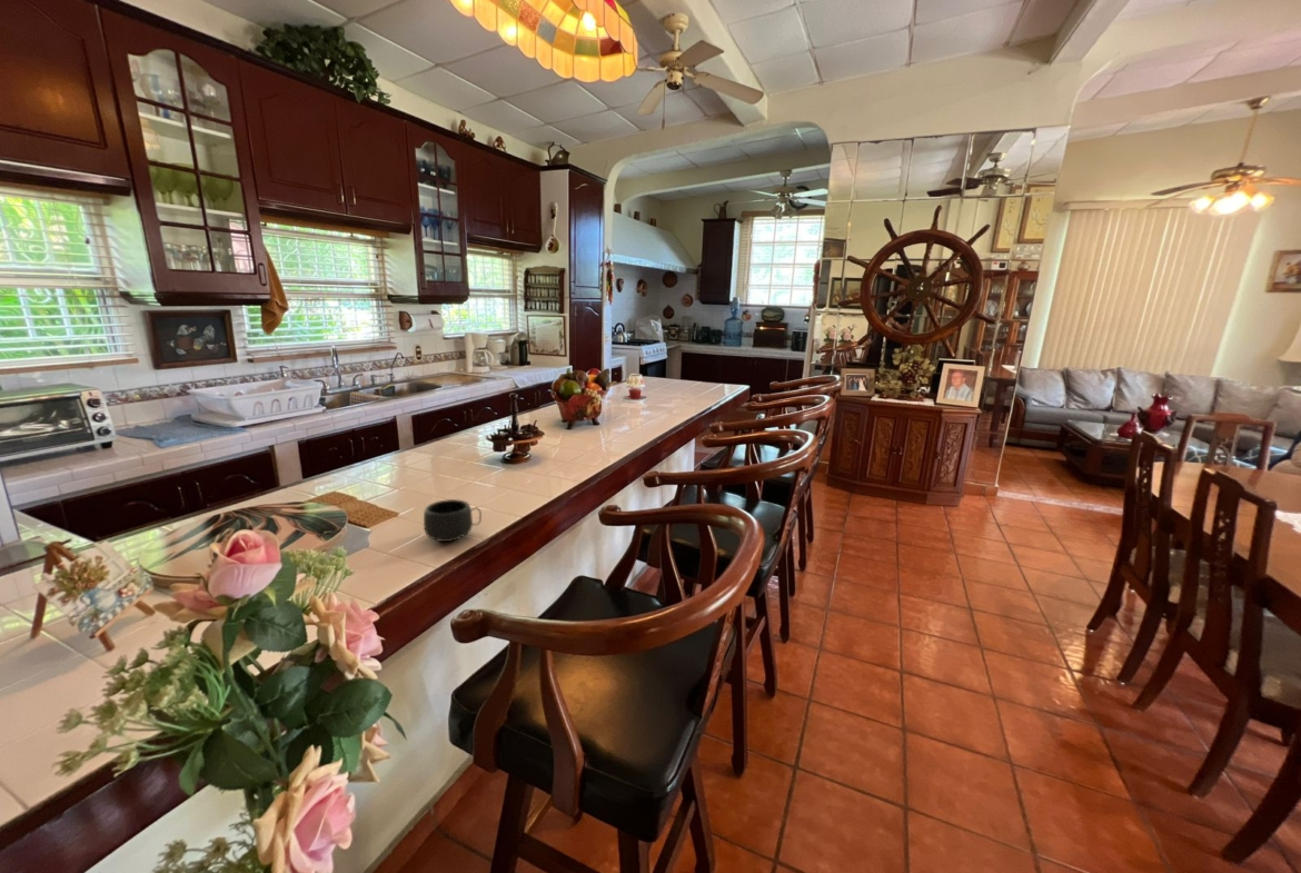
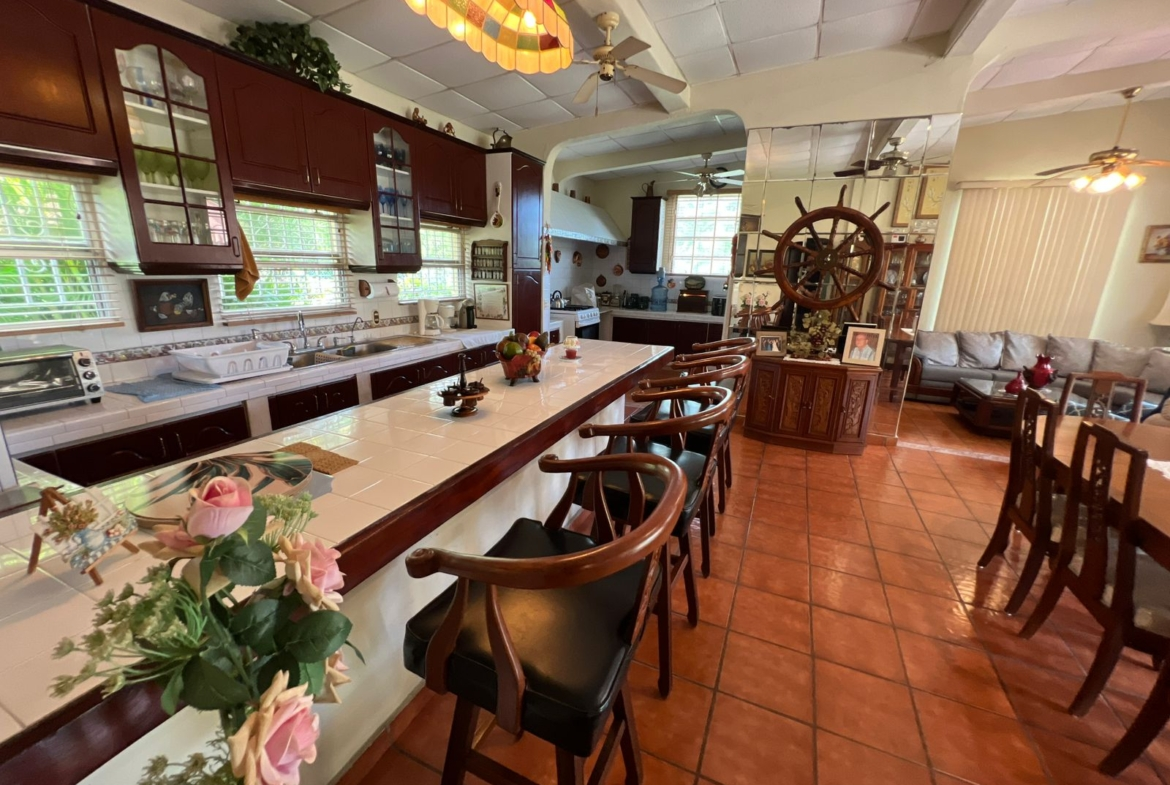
- mug (453, 520)
